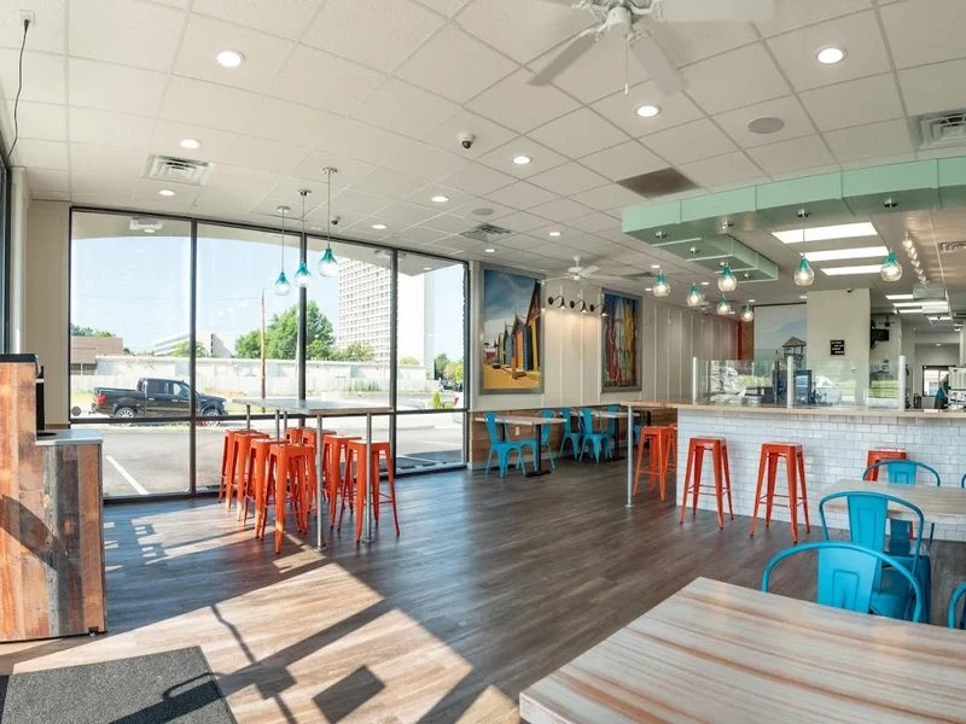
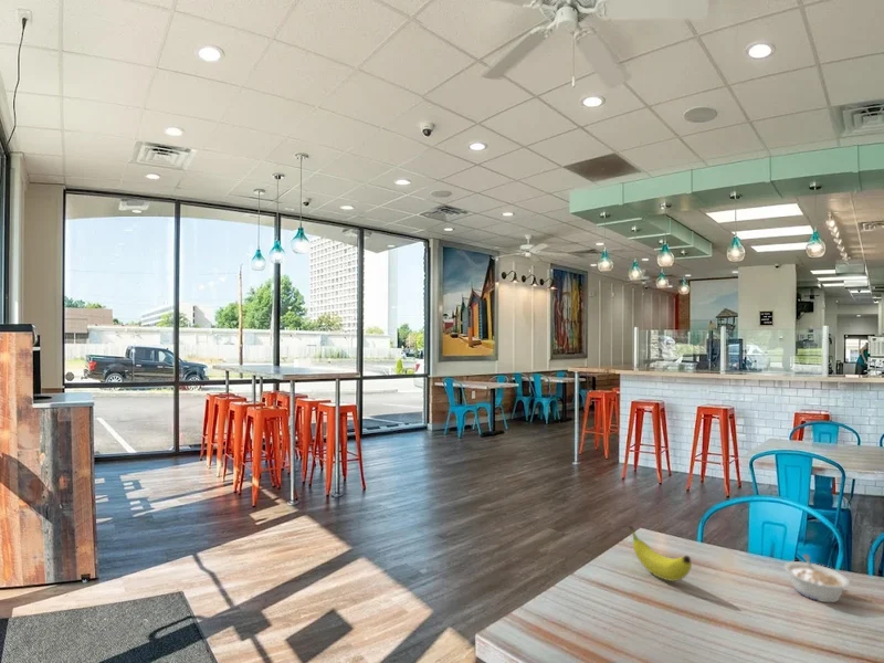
+ legume (813, 580)
+ fruit (660, 557)
